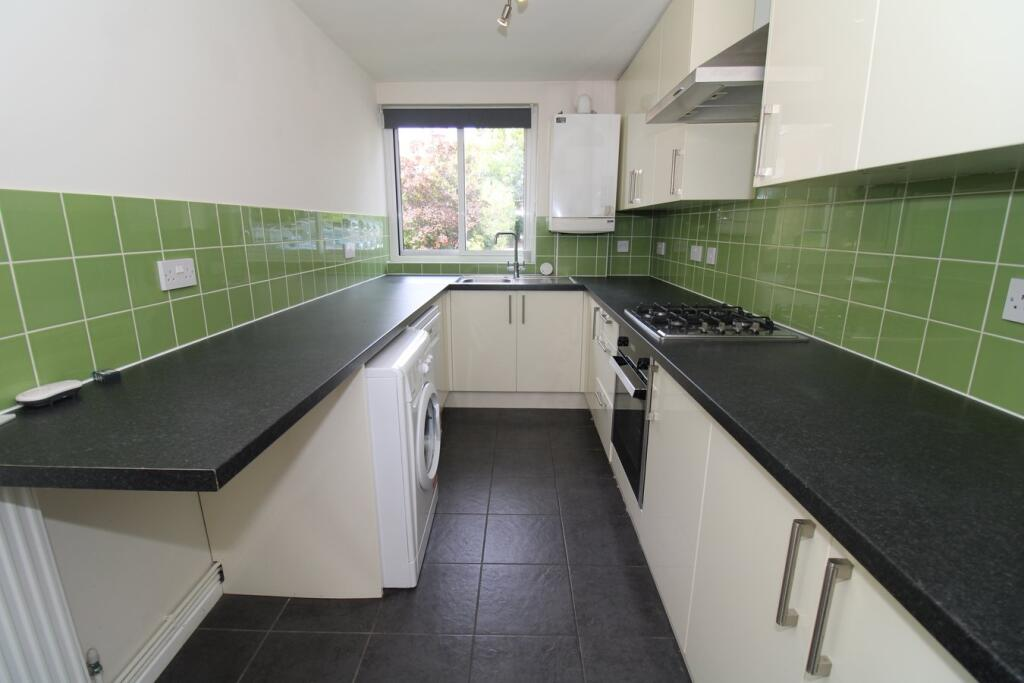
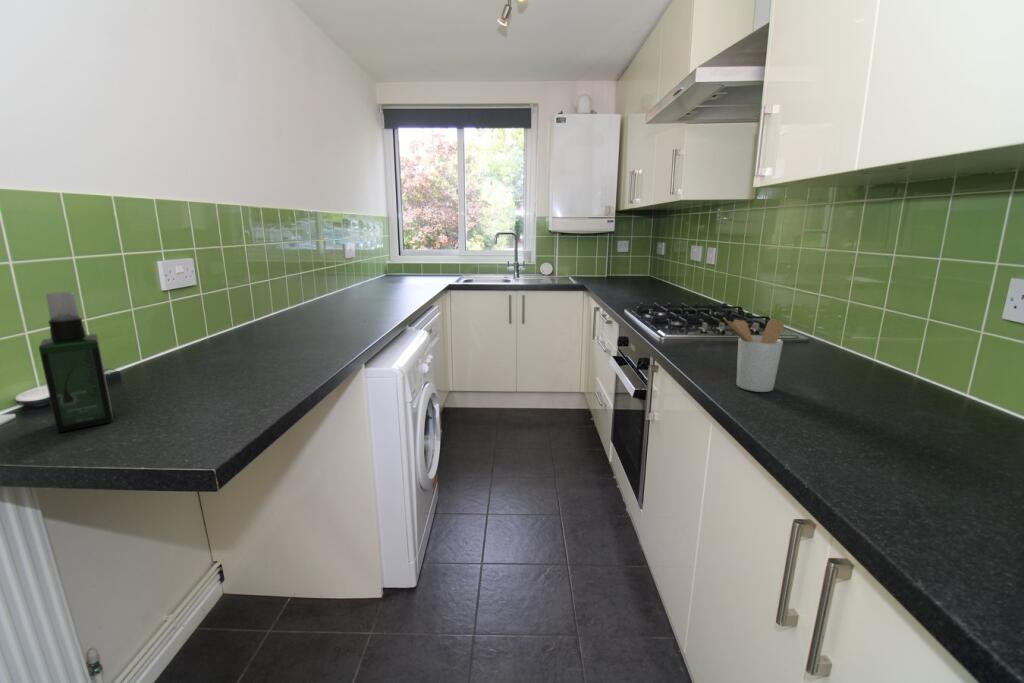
+ utensil holder (748, 351)
+ spray bottle (73, 359)
